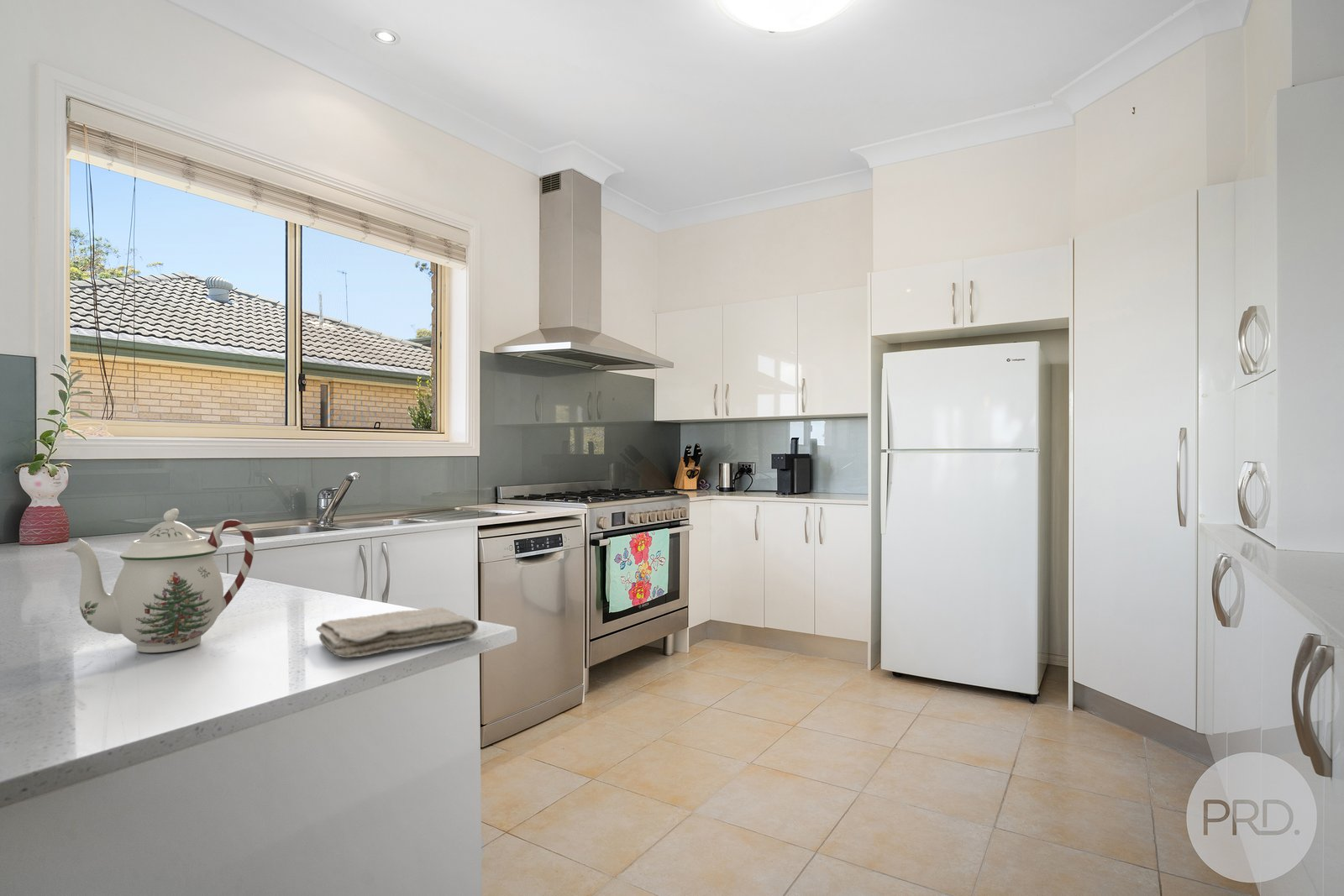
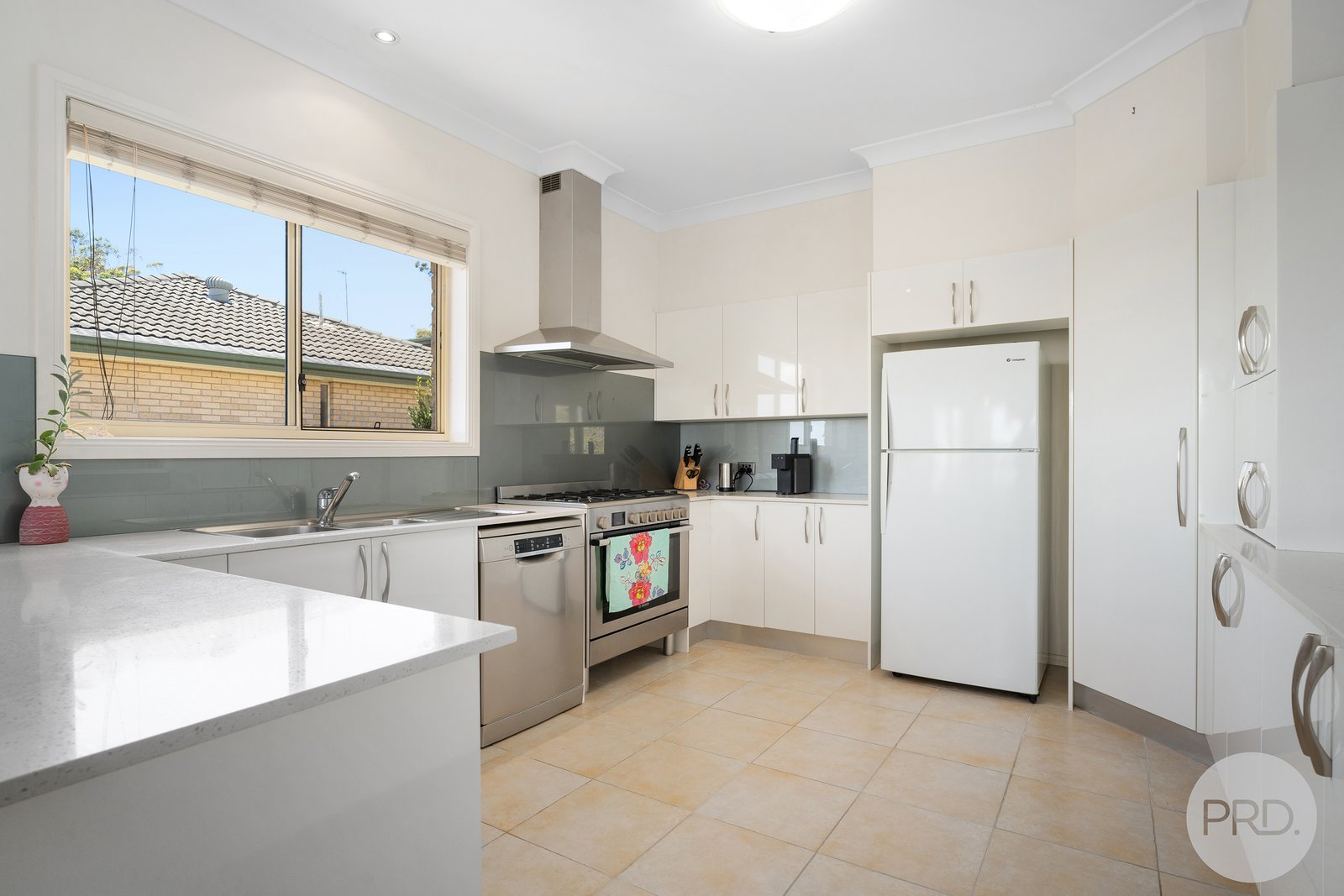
- washcloth (396, 628)
- teapot (165, 577)
